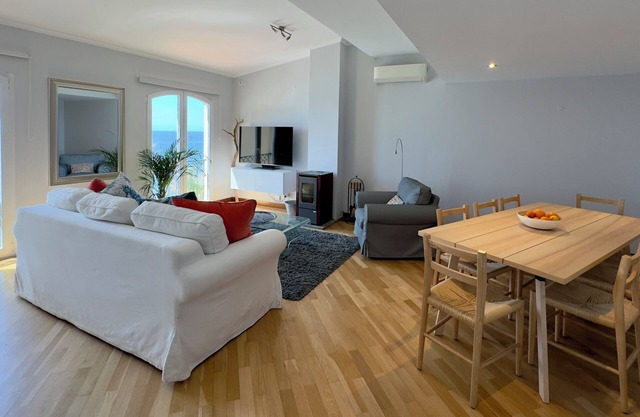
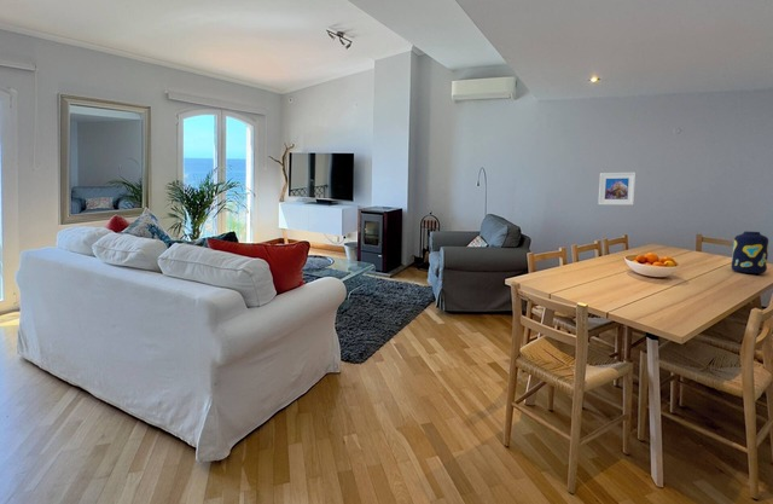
+ vase (750, 251)
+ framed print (616, 189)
